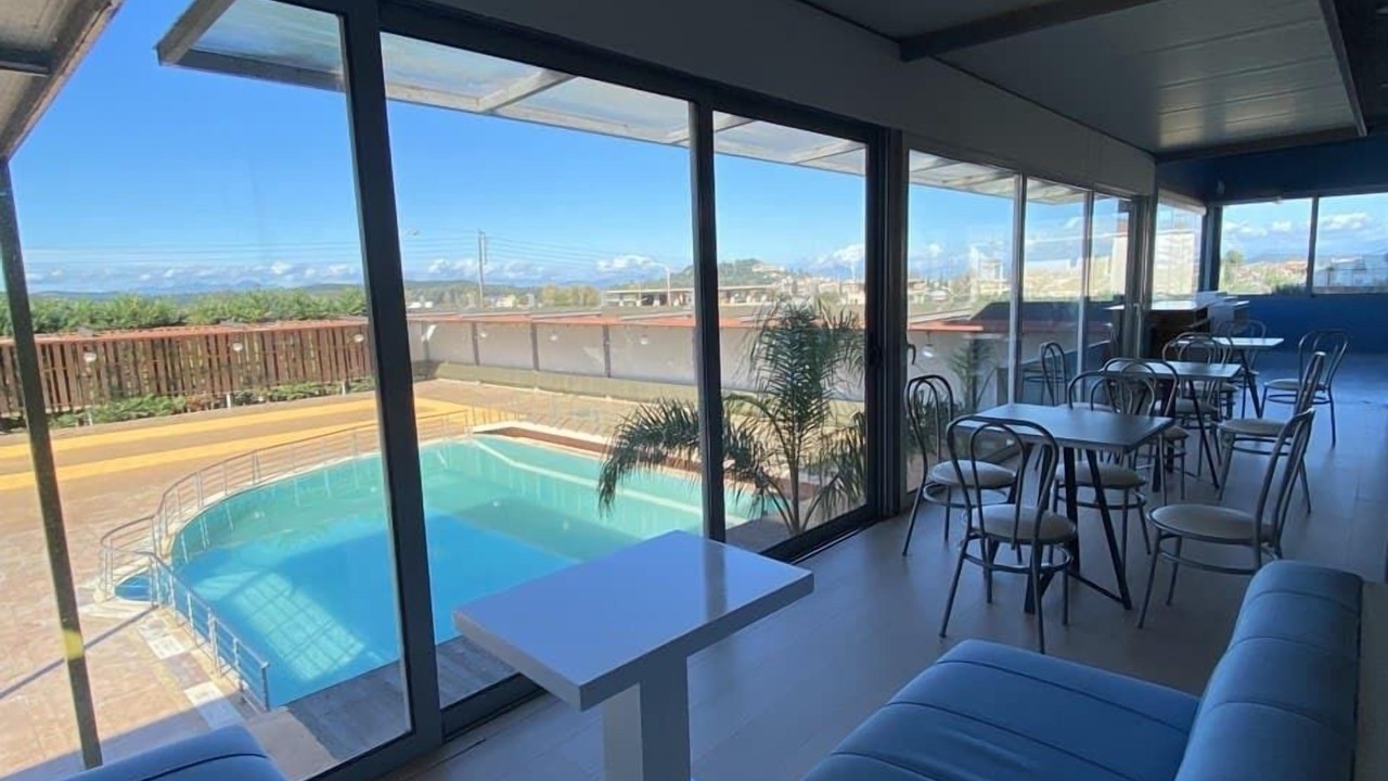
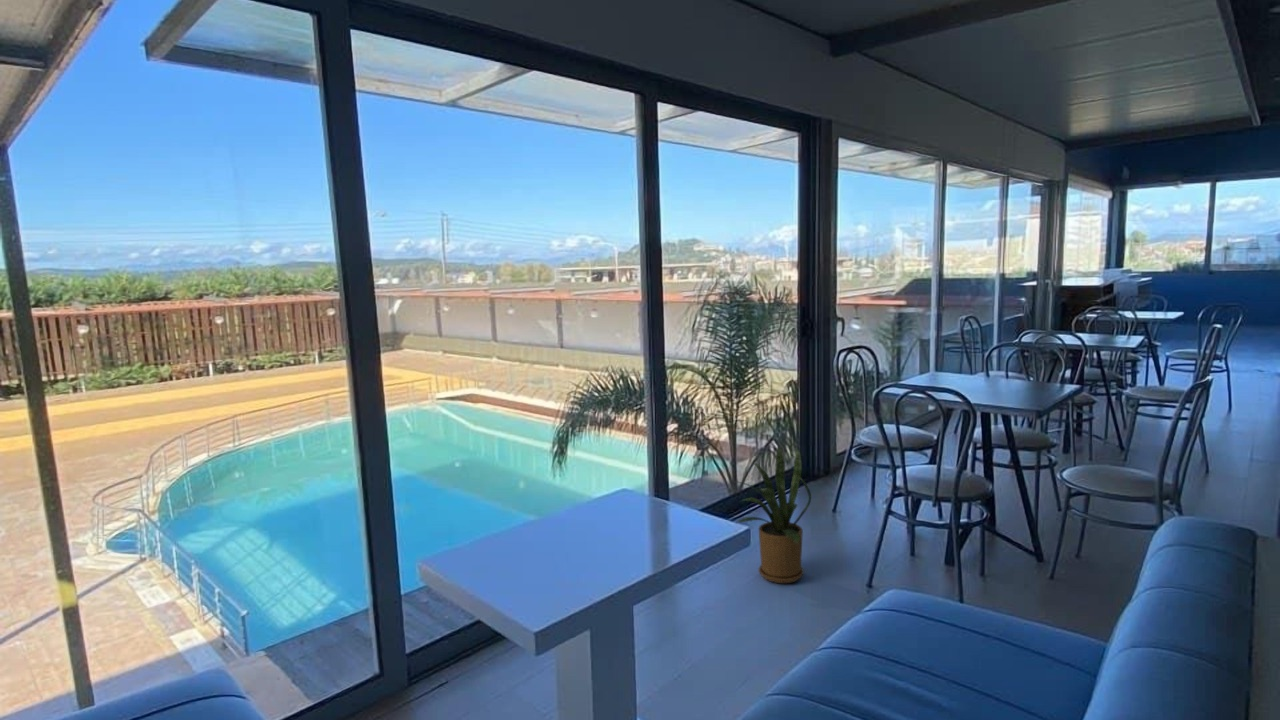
+ house plant (772, 515)
